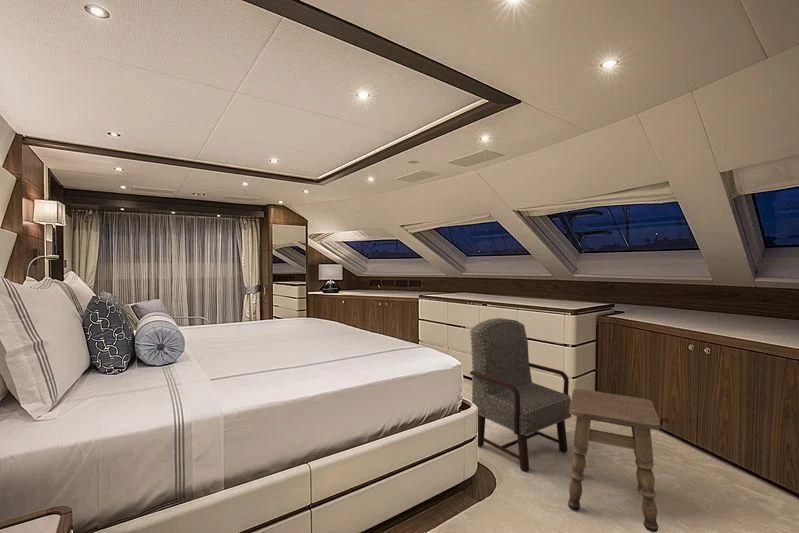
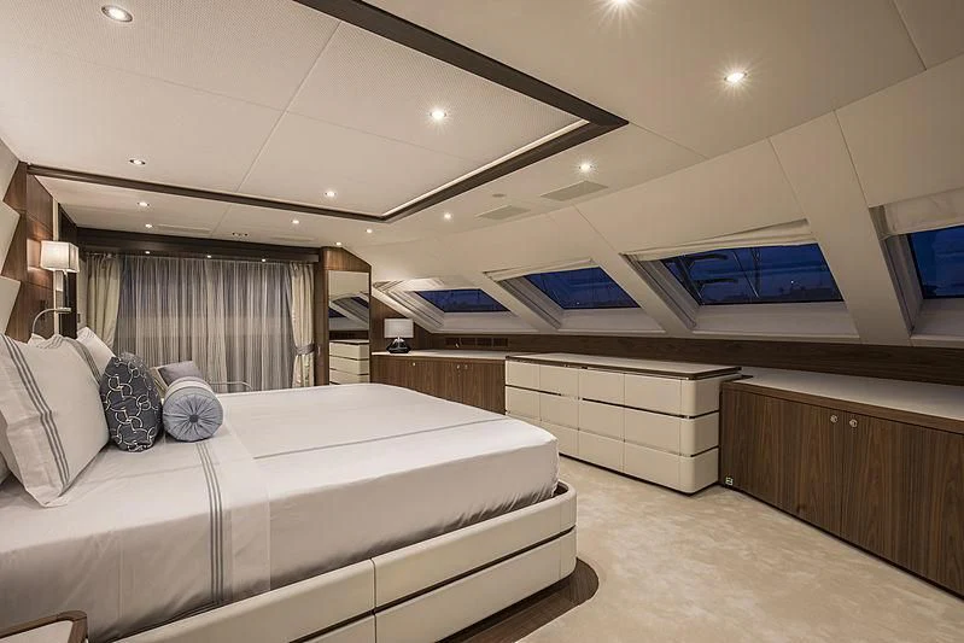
- side table (613, 445)
- armchair (520, 385)
